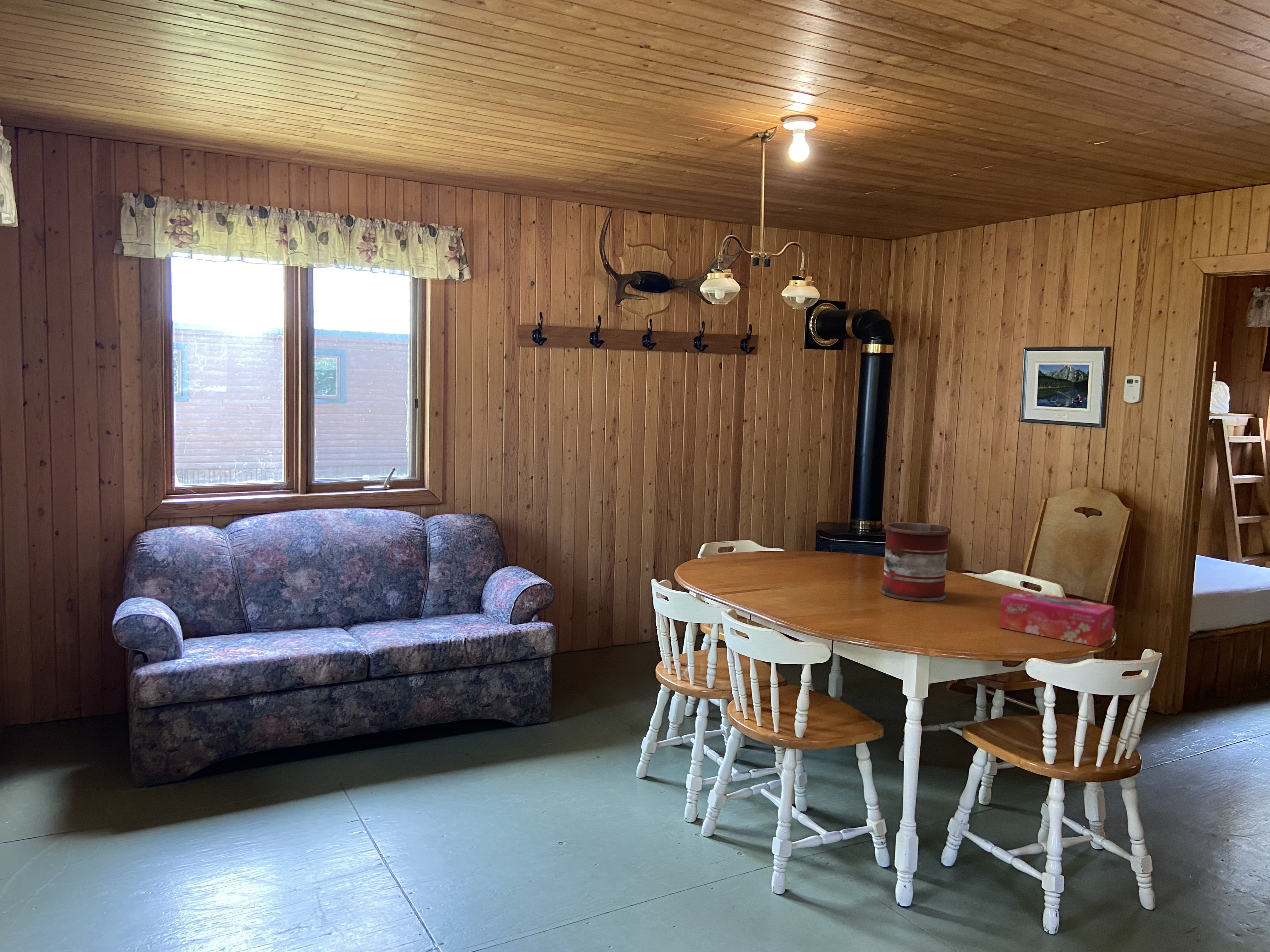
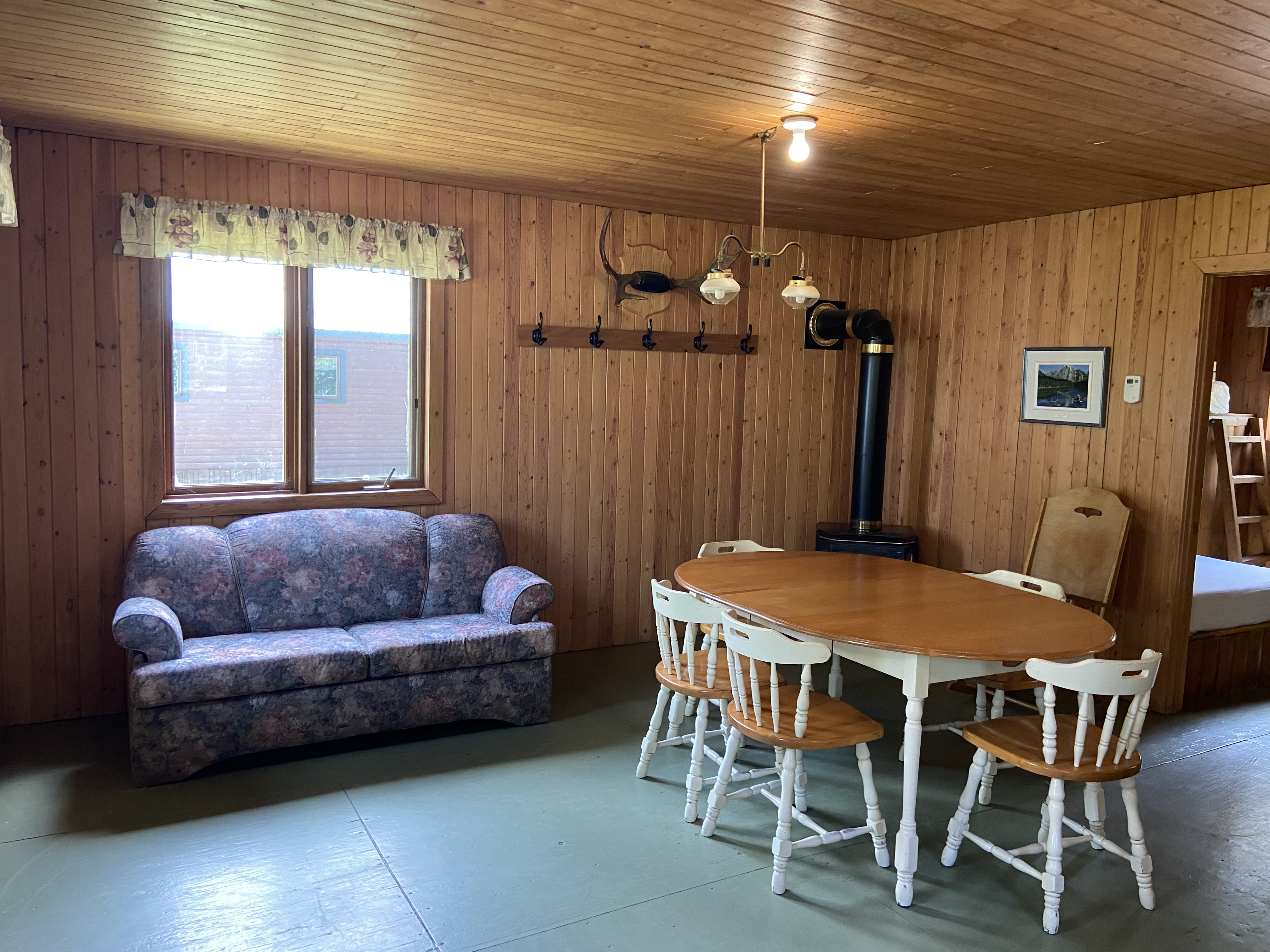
- tissue box (1056, 617)
- plant pot (915, 561)
